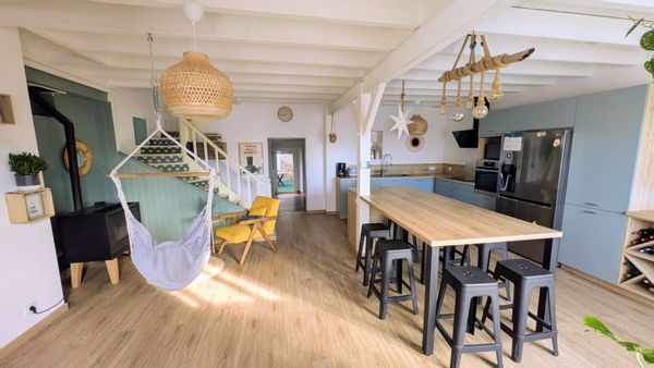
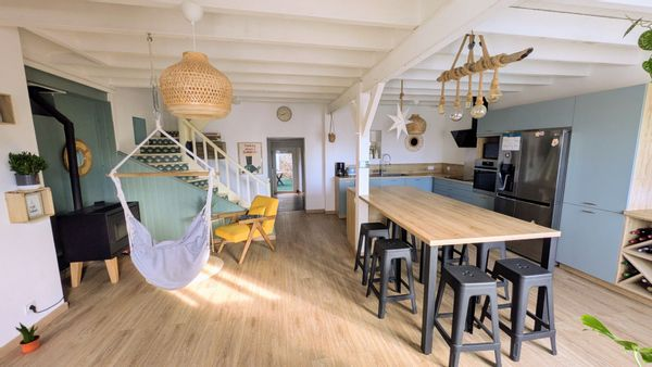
+ potted plant (27, 336)
